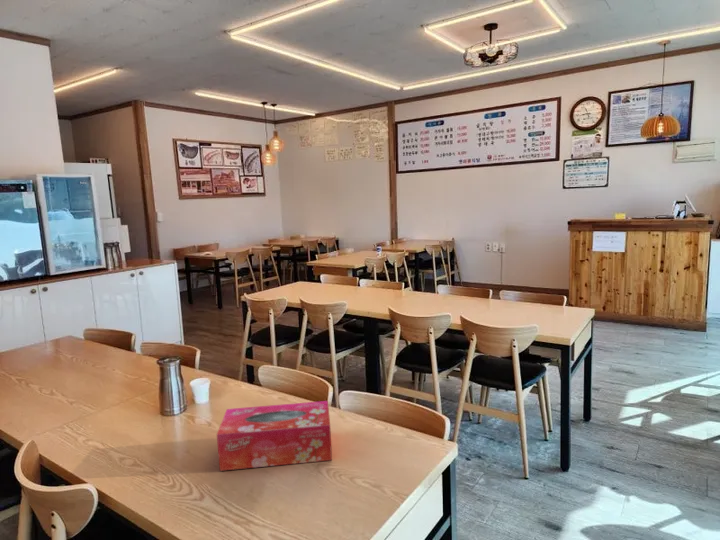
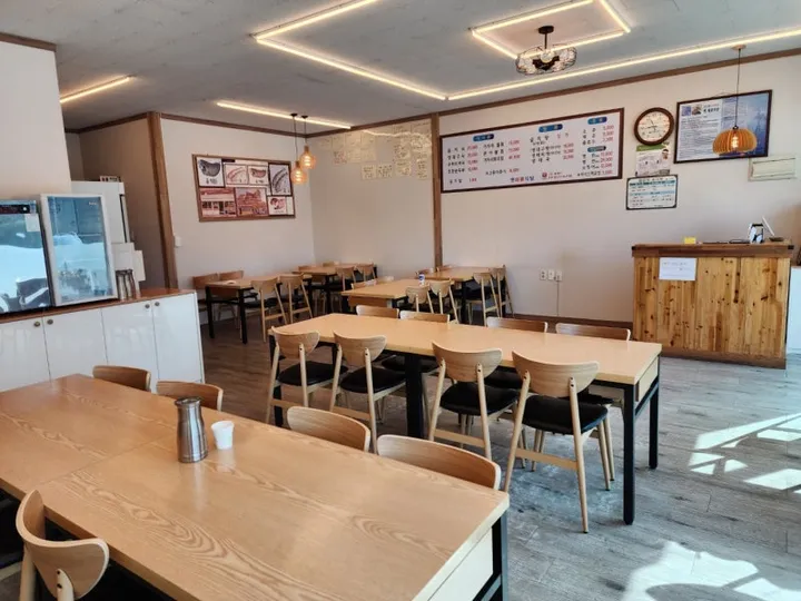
- tissue box (277, 433)
